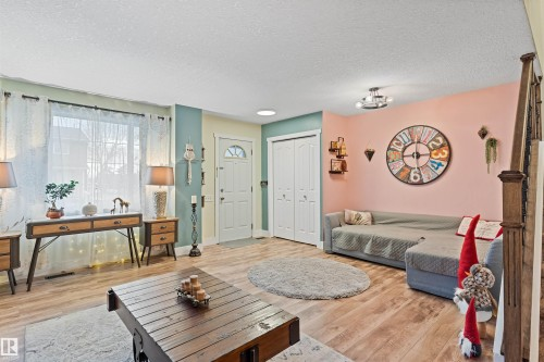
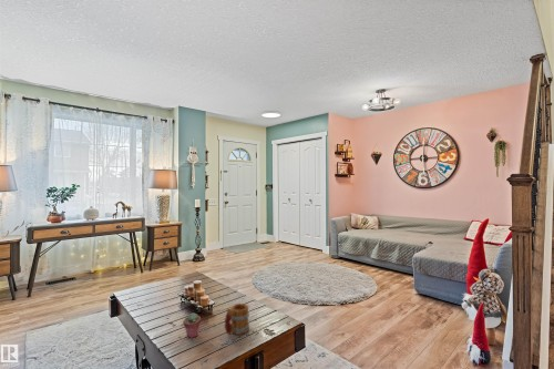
+ mug (236, 318)
+ potted succulent (192, 324)
